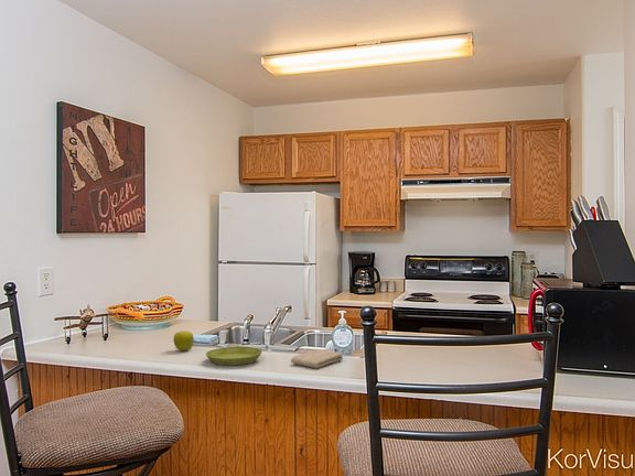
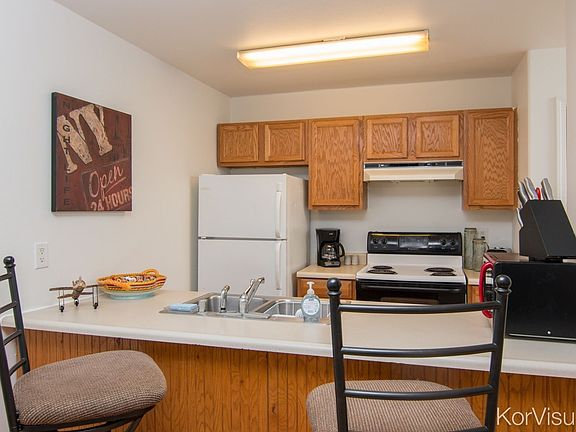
- washcloth (318, 357)
- fruit (183, 340)
- saucer (234, 356)
